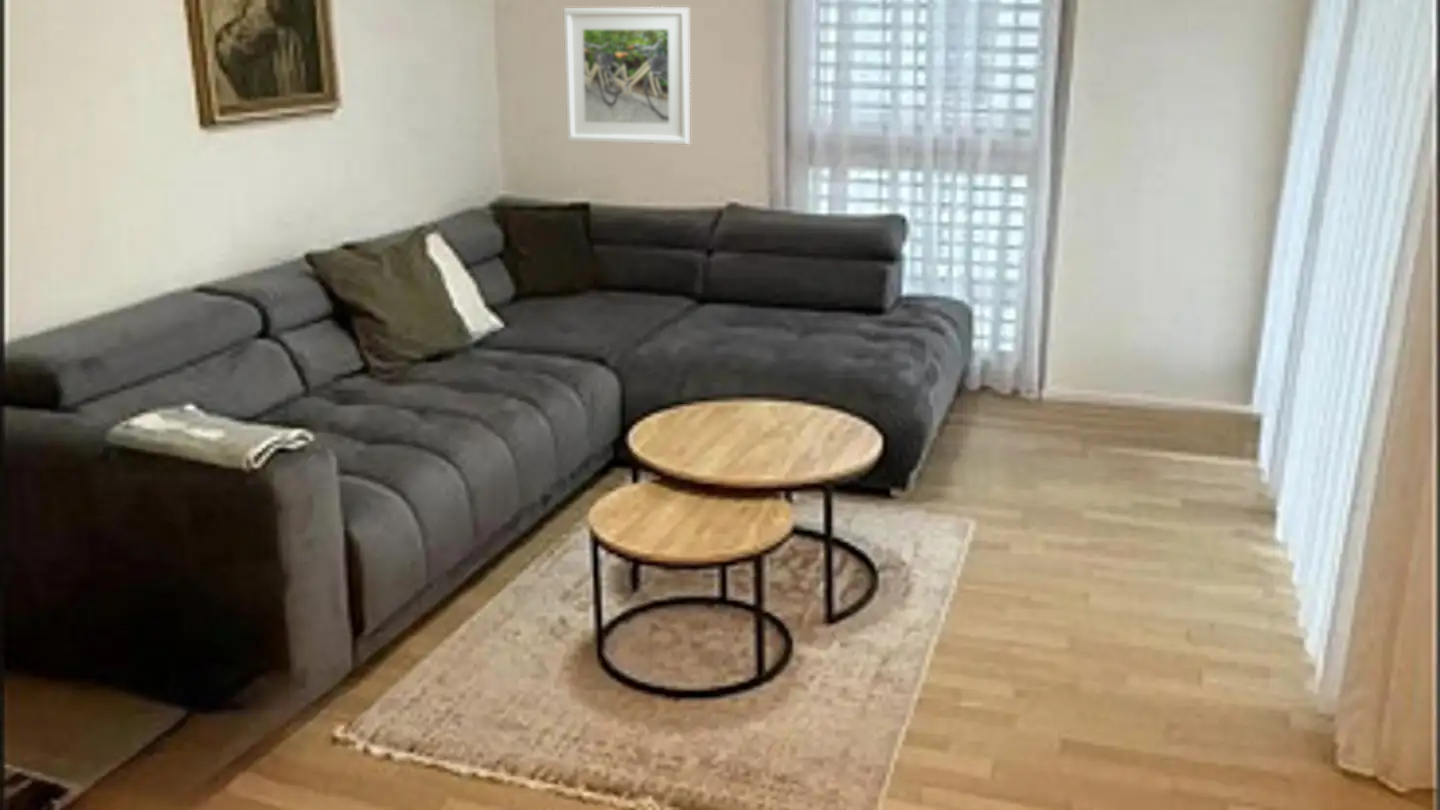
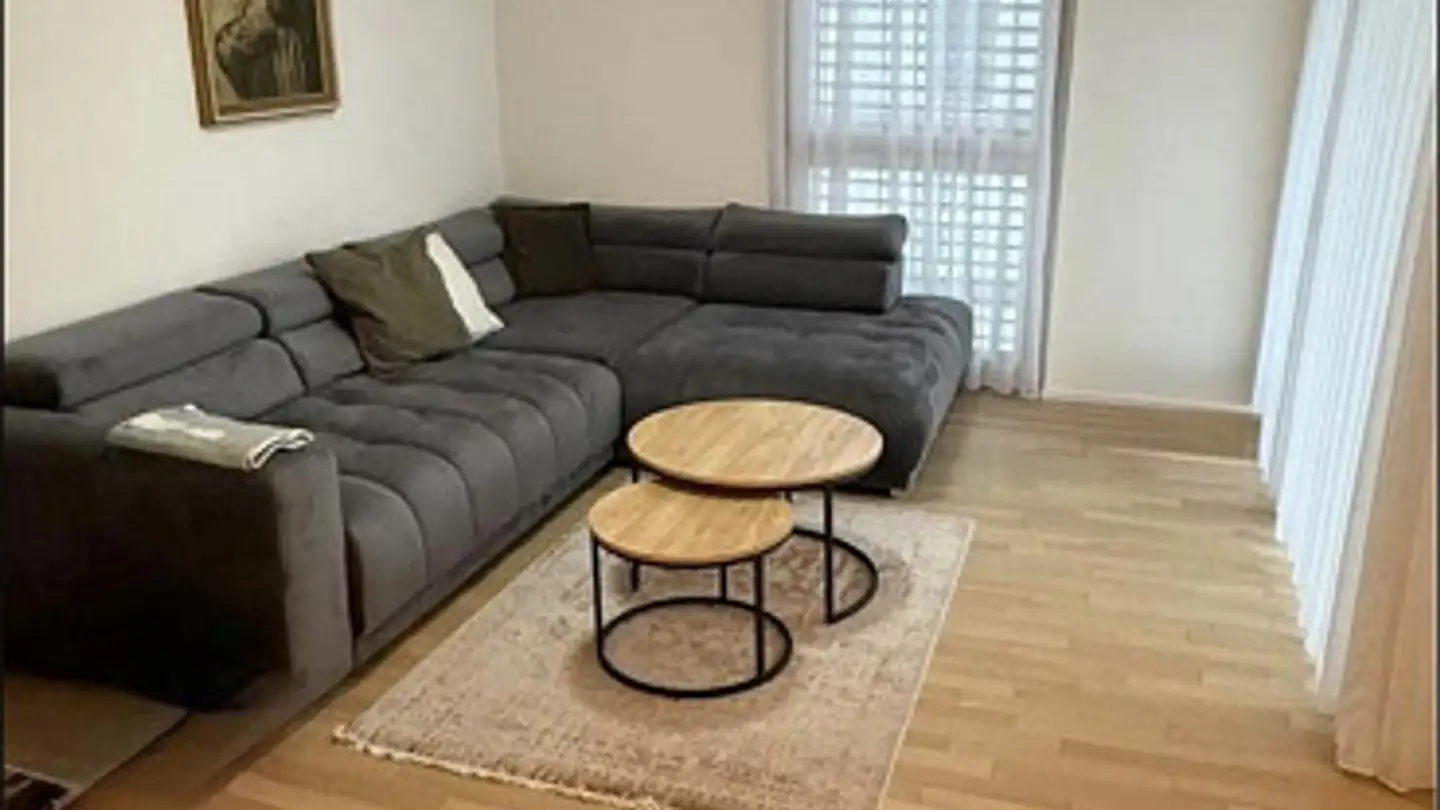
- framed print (626, 76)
